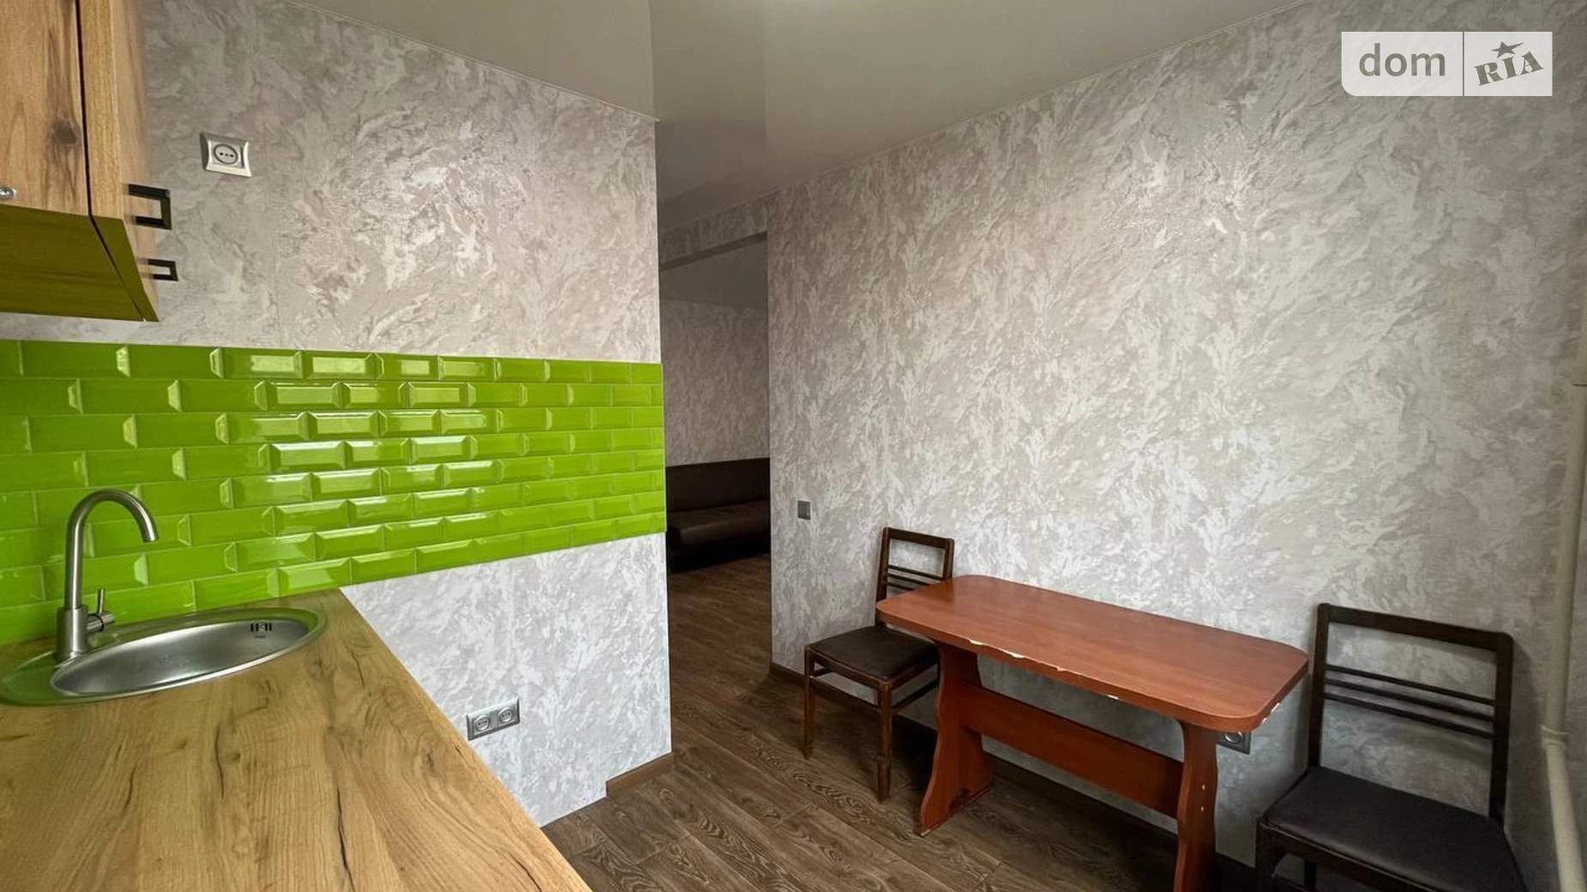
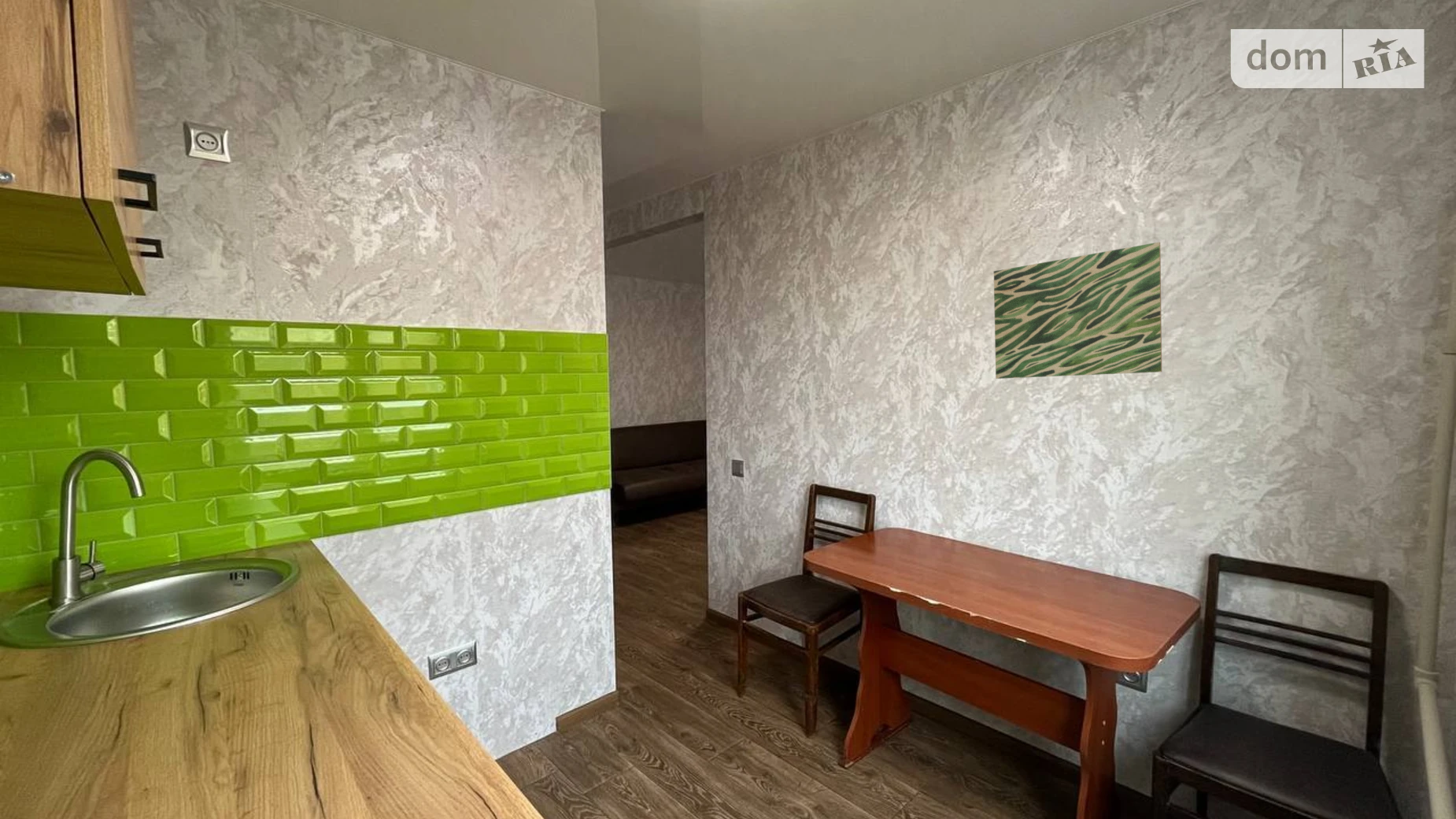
+ wall art (1070, 317)
